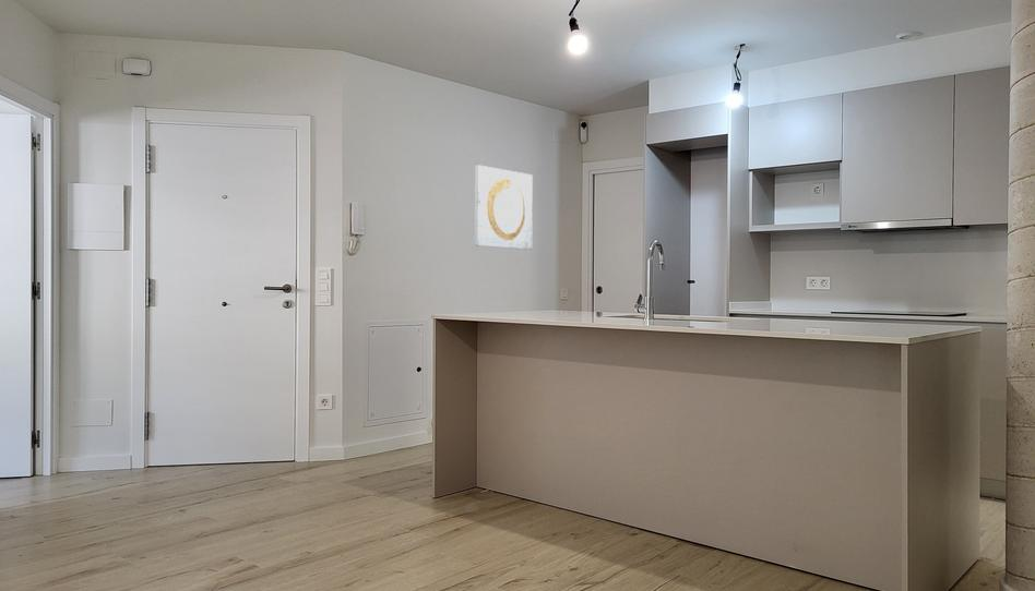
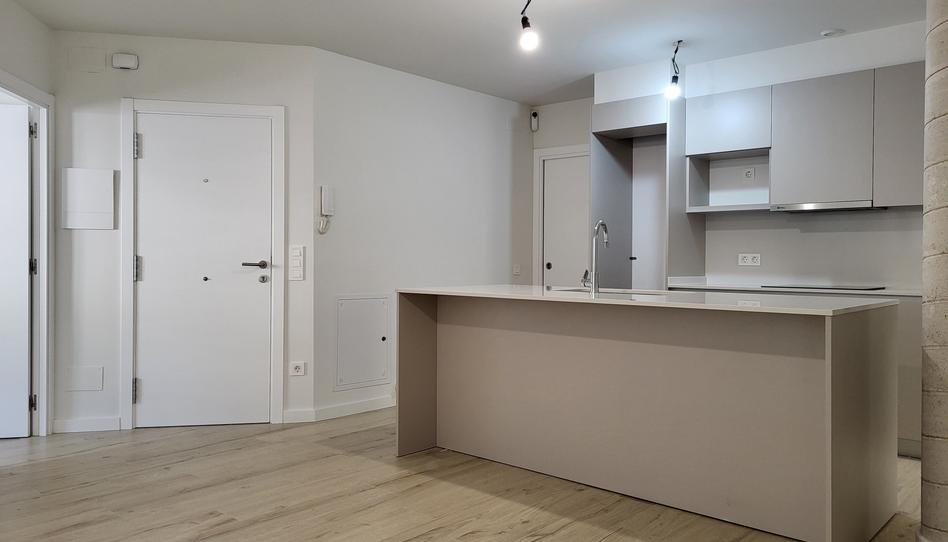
- wall art (504, 208)
